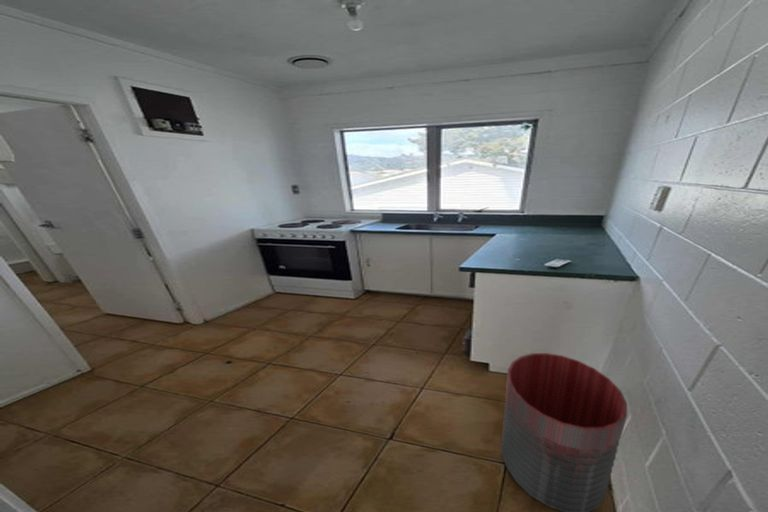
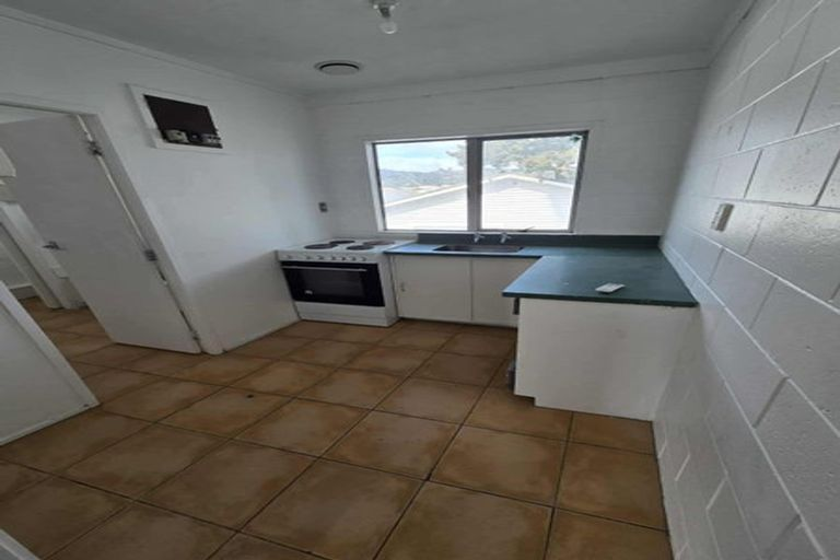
- trash can (555, 426)
